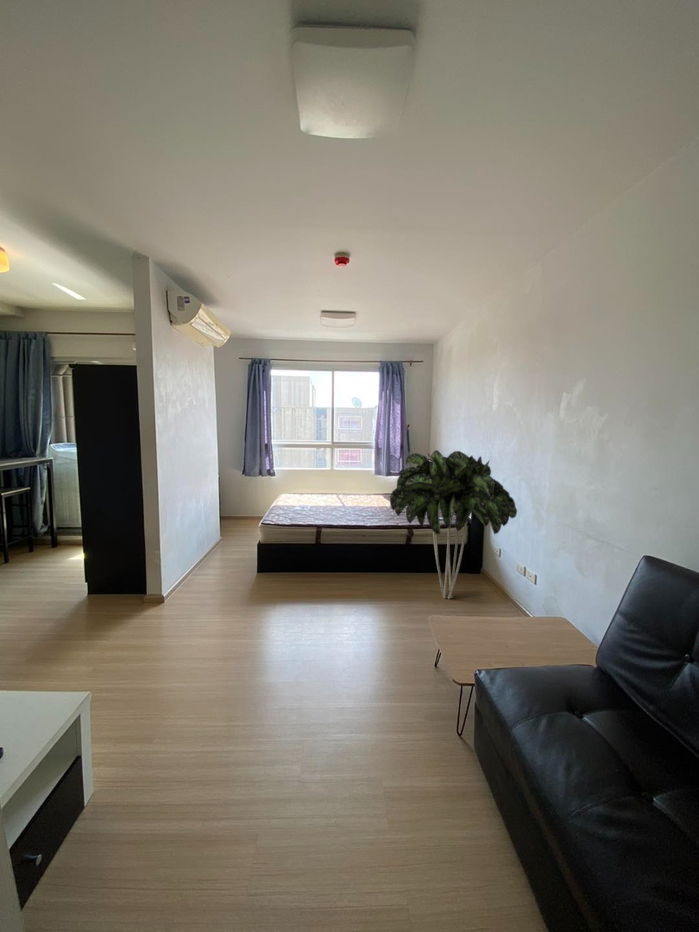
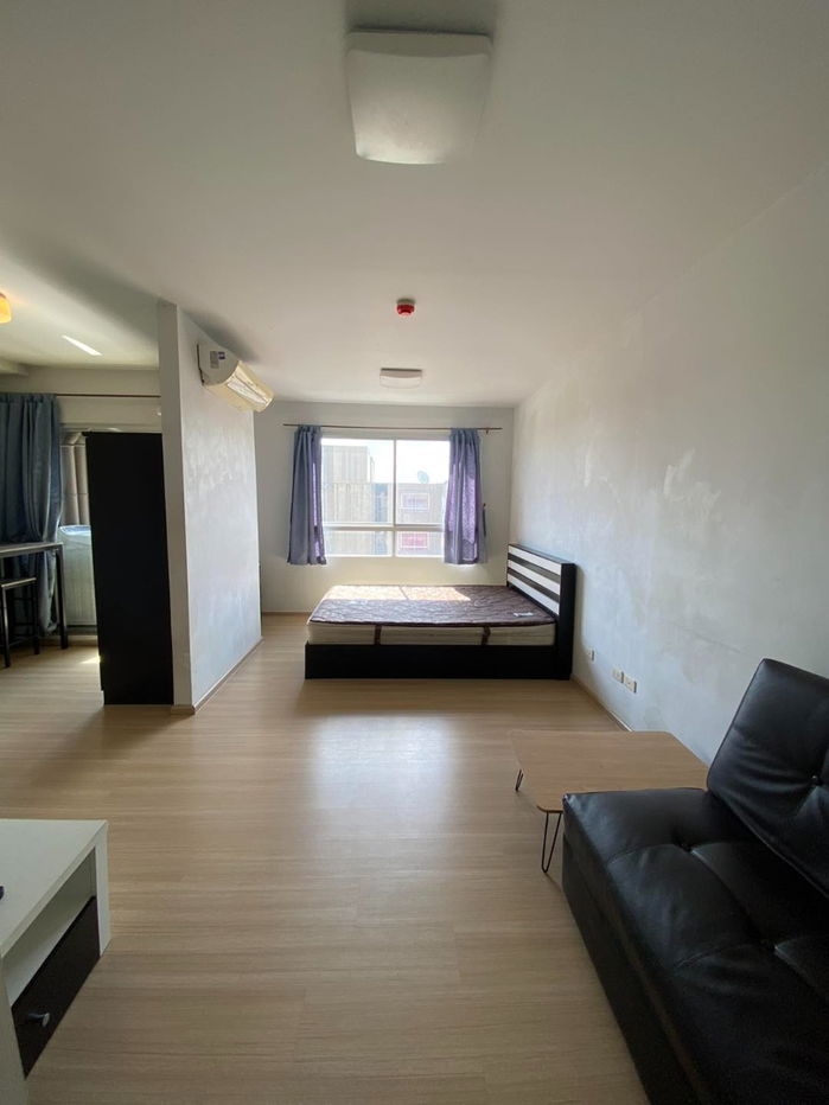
- indoor plant (448, 525)
